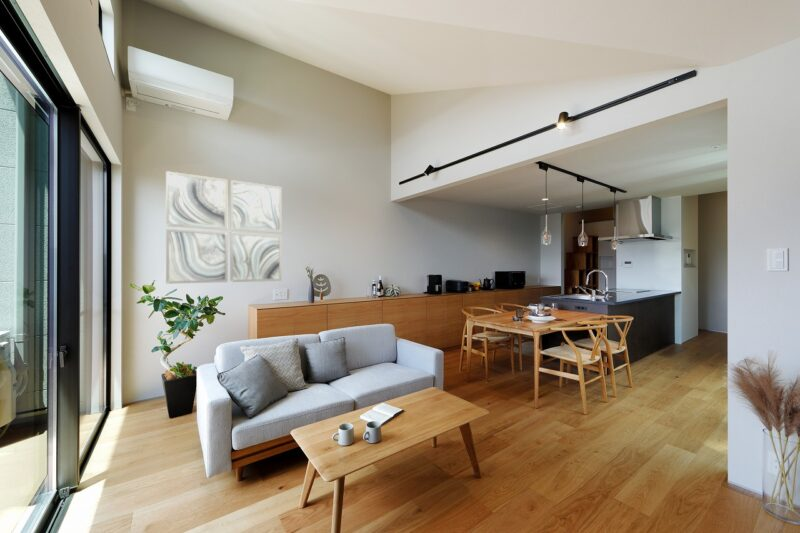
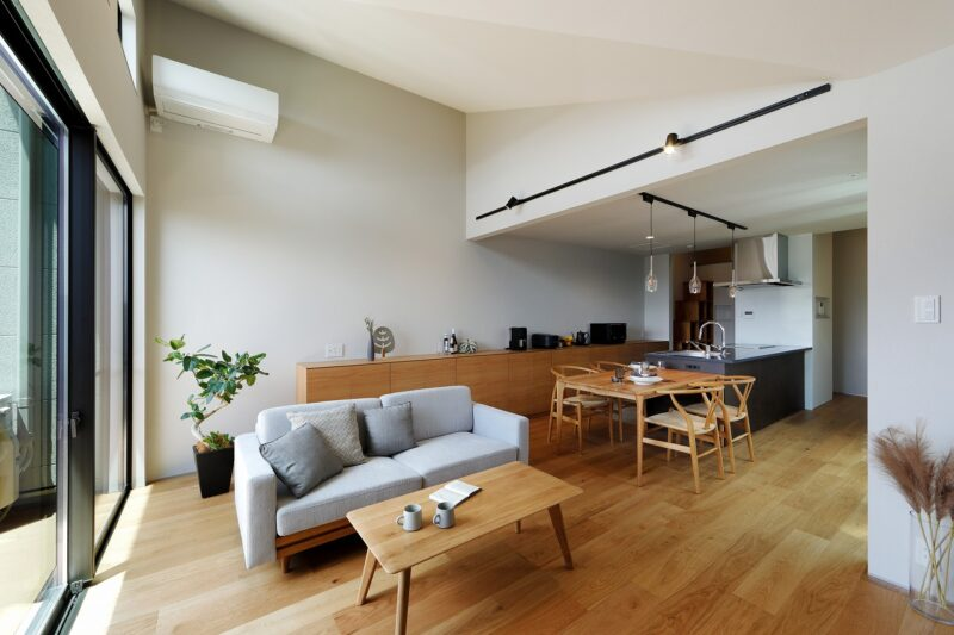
- wall art (227, 232)
